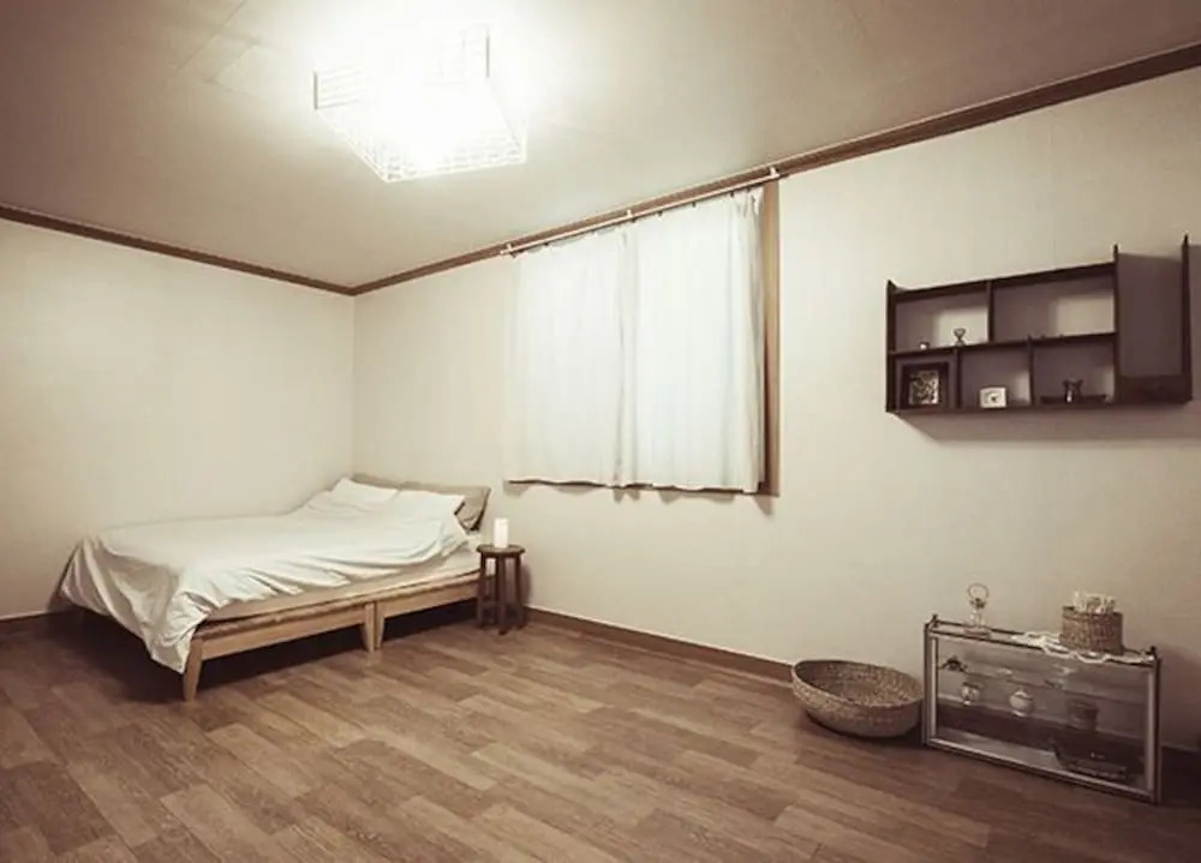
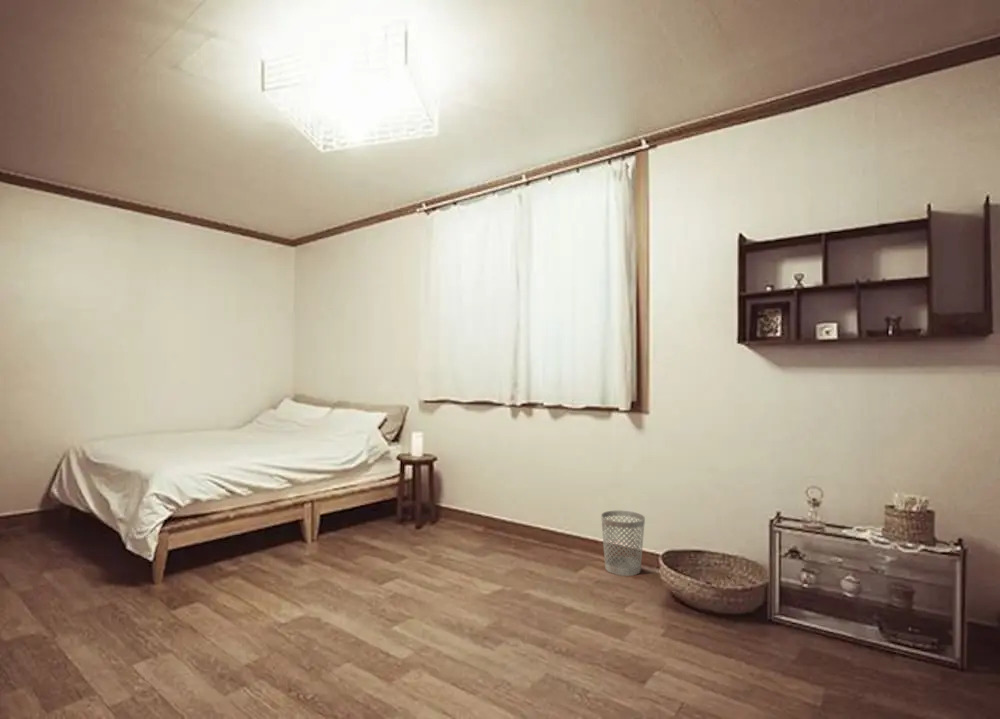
+ wastebasket (622, 542)
